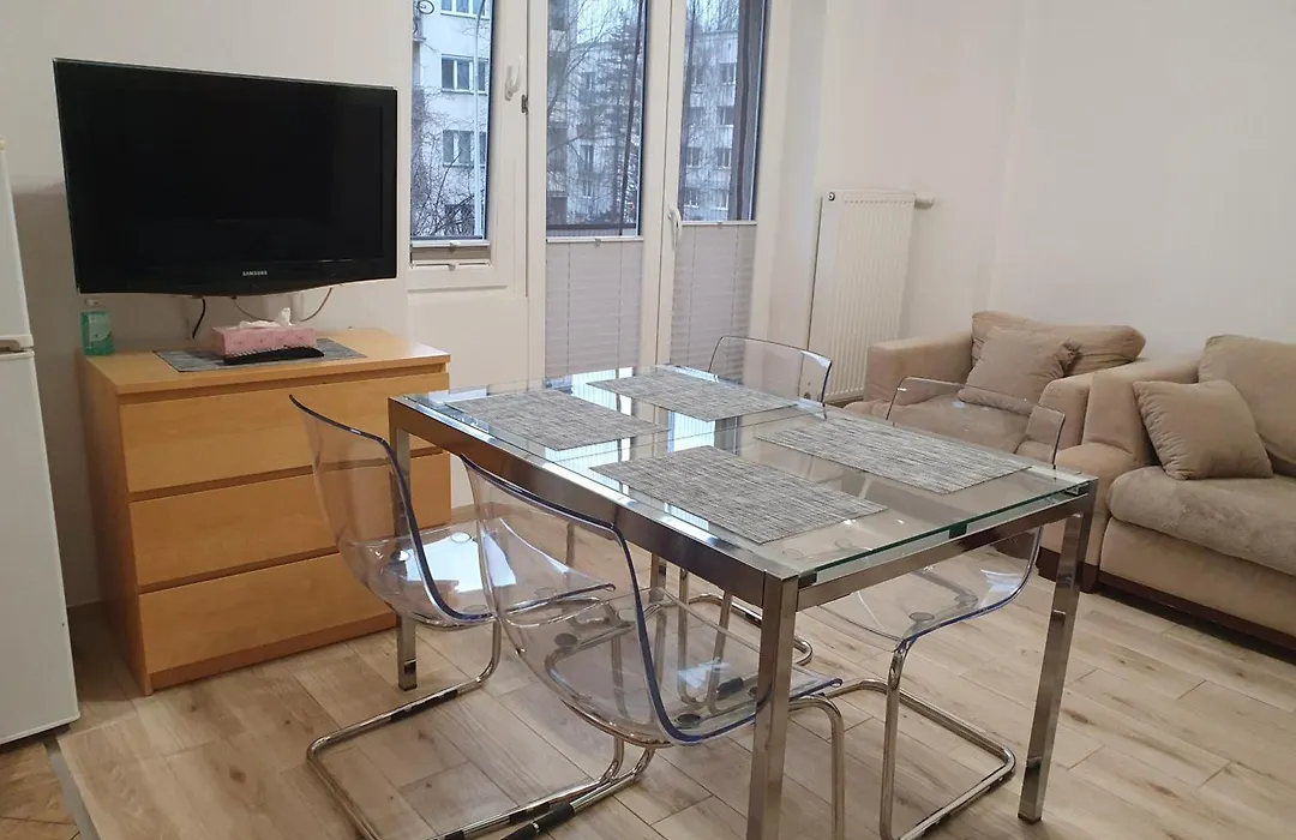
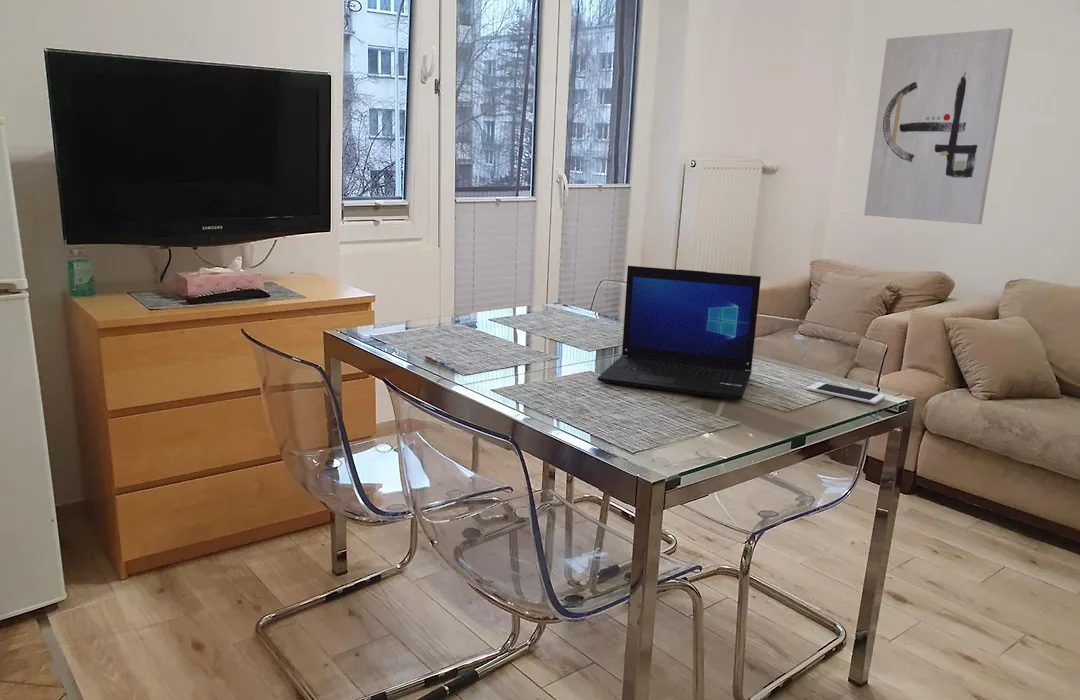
+ cell phone (845, 392)
+ wall art (933, 129)
+ laptop (680, 328)
+ pen (441, 363)
